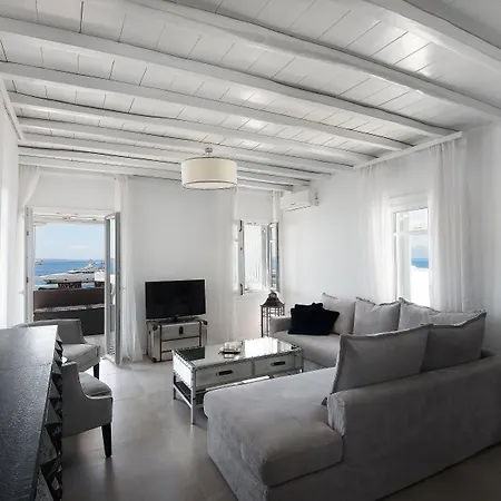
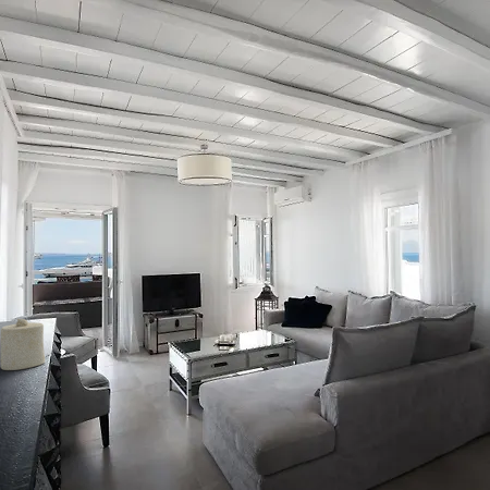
+ candle (23, 341)
